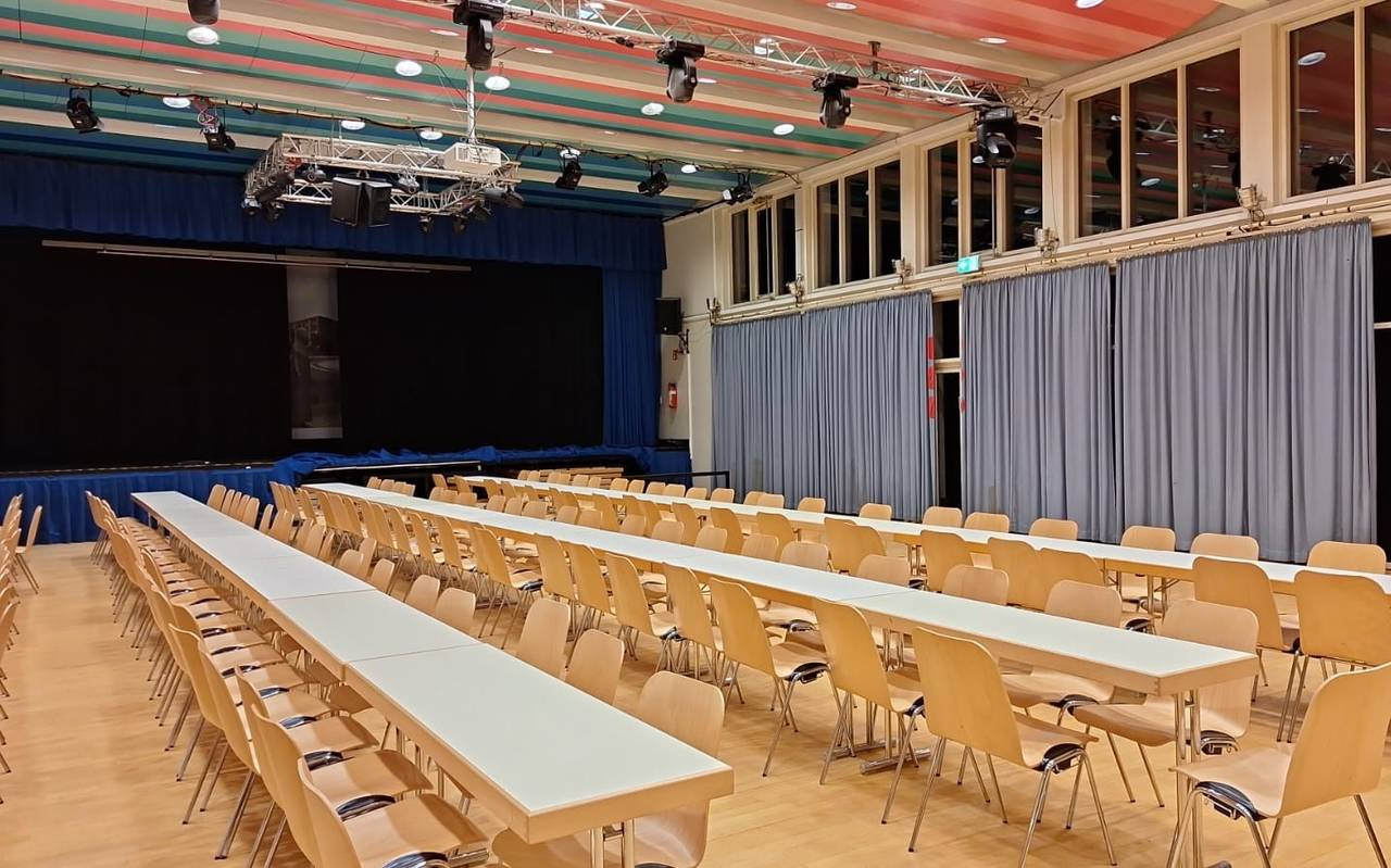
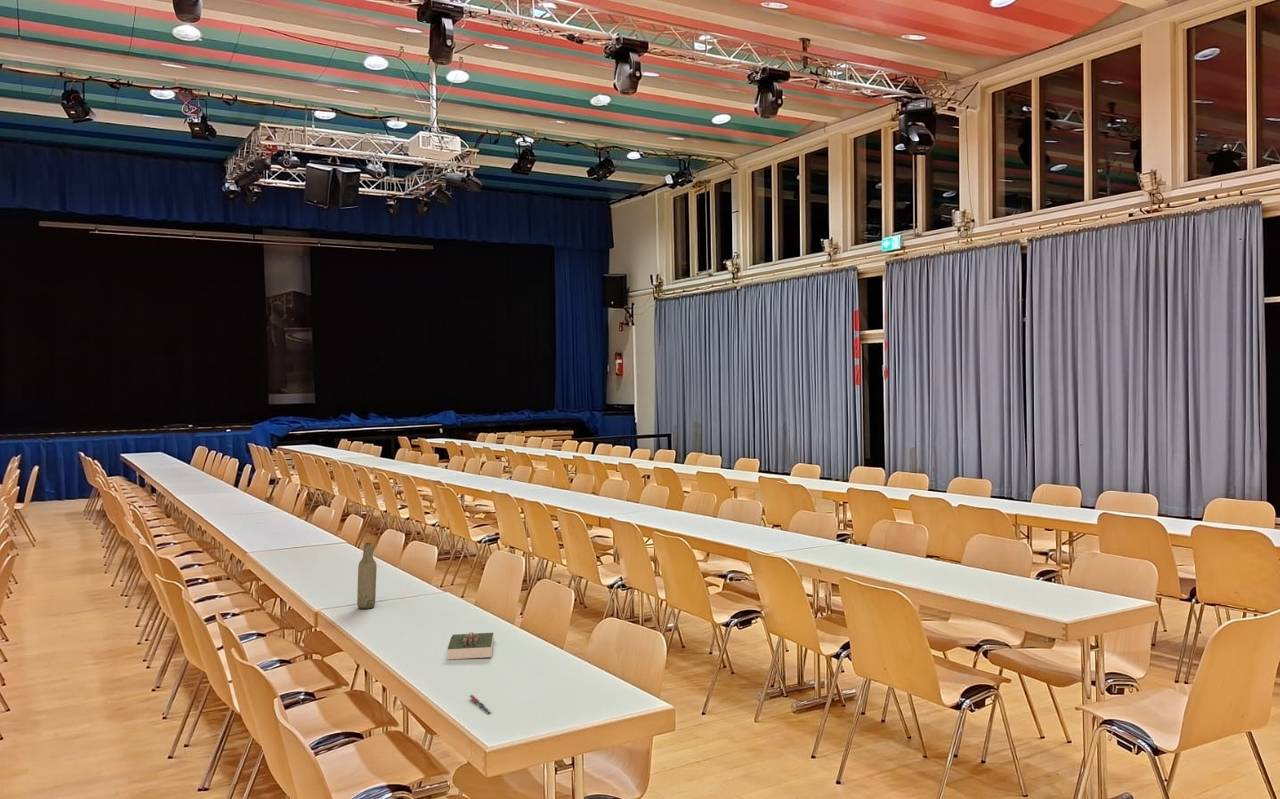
+ book (471, 640)
+ pen (480, 703)
+ bottle (366, 575)
